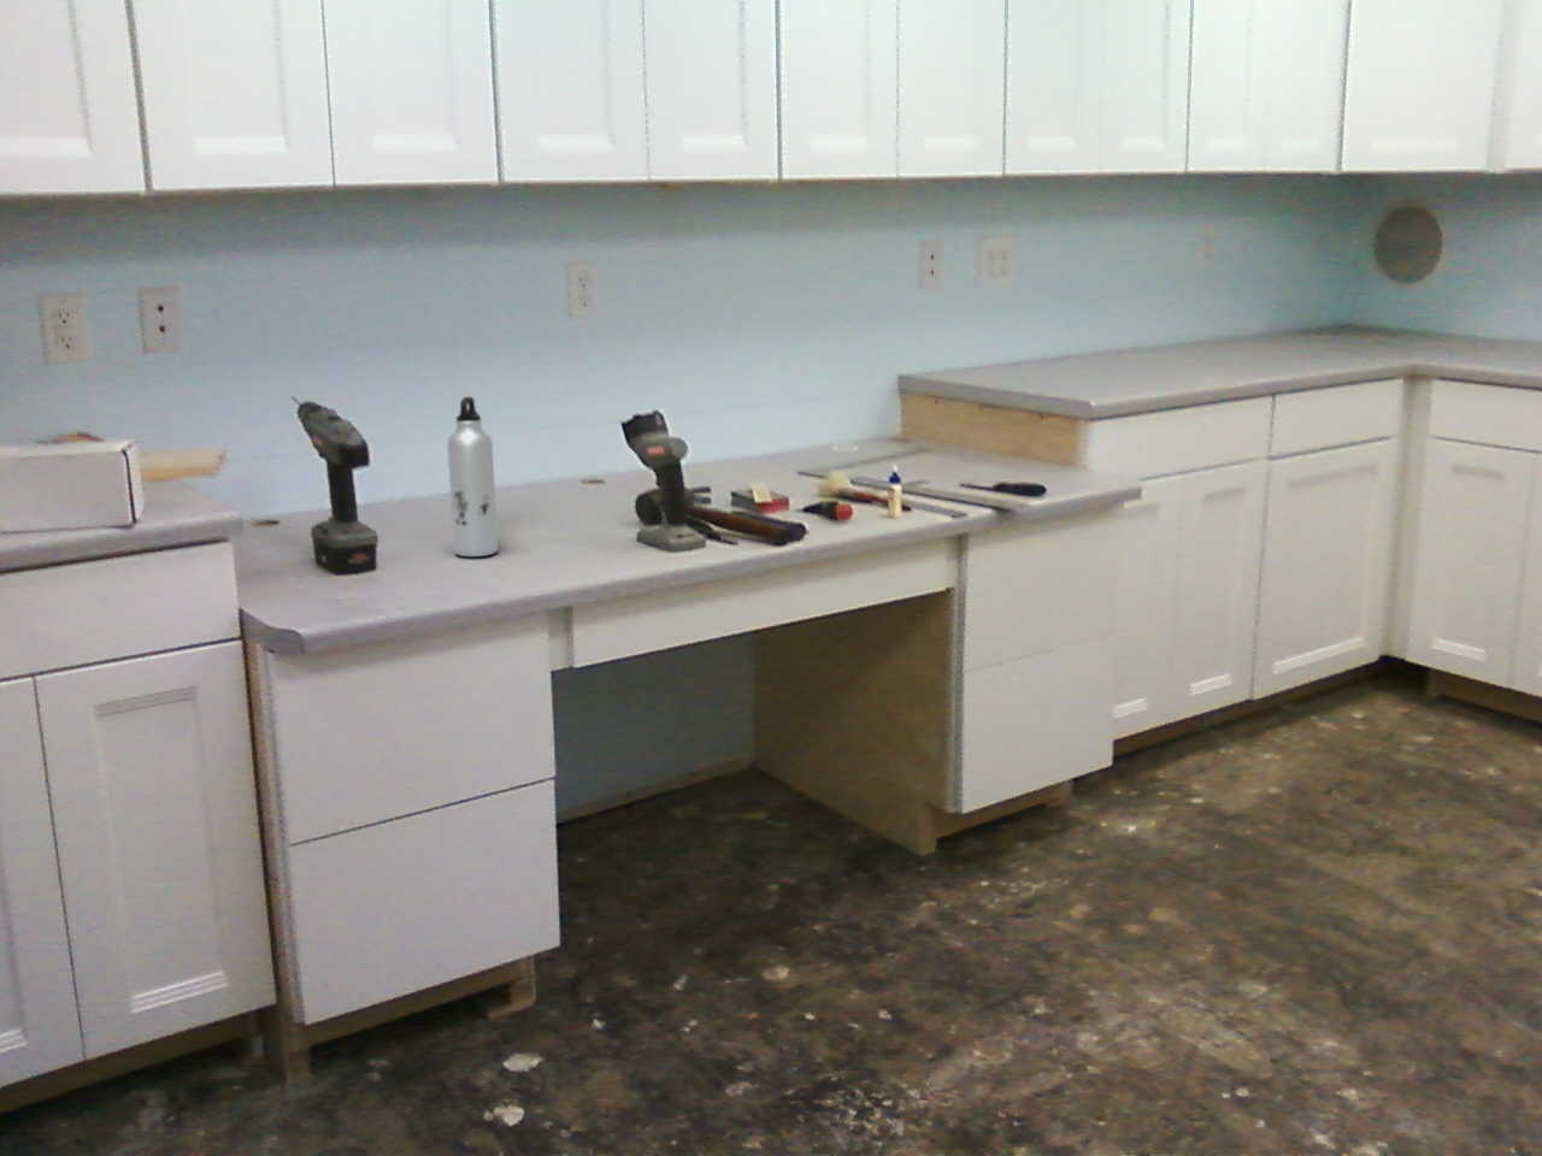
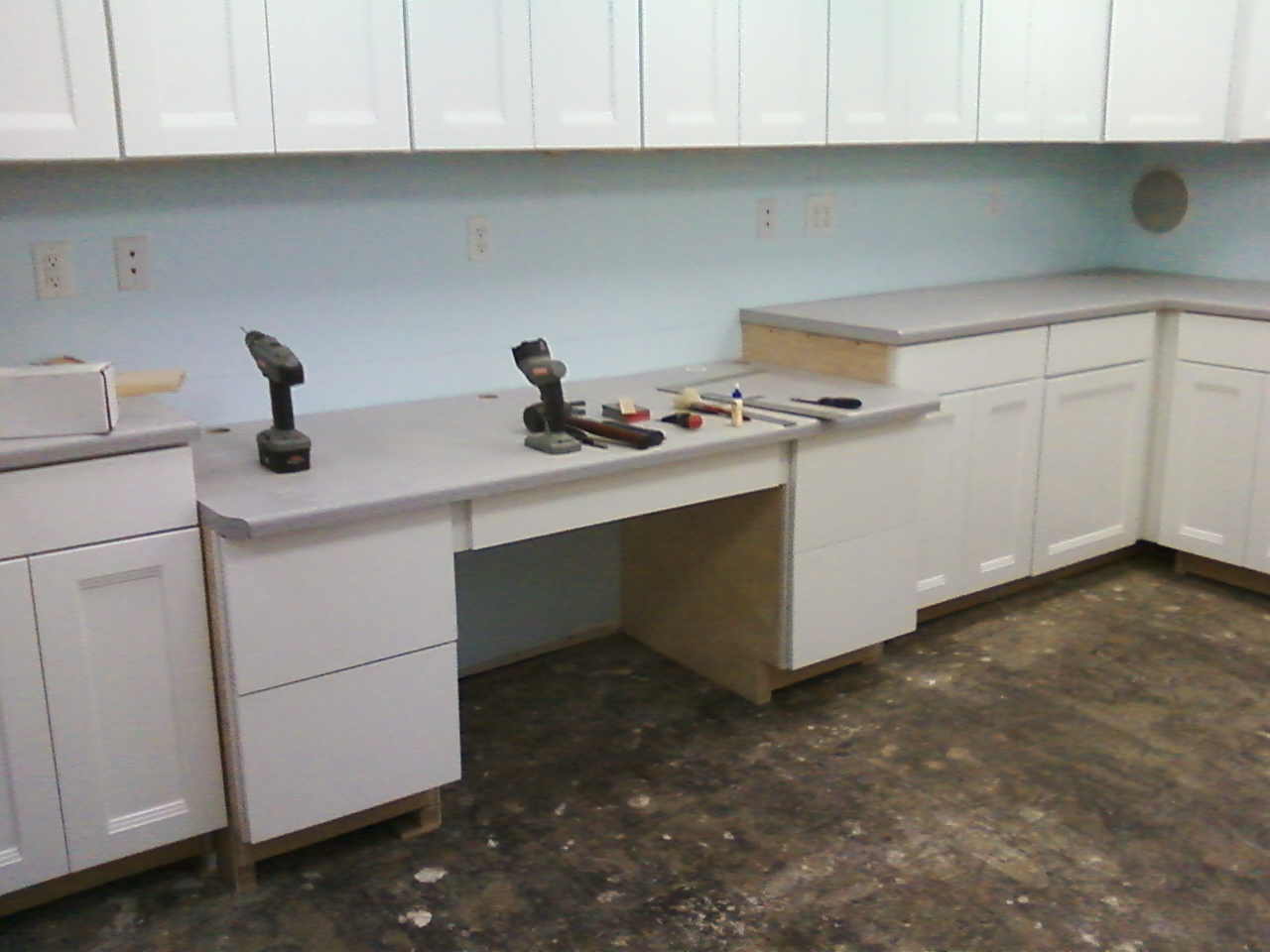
- water bottle (471, 476)
